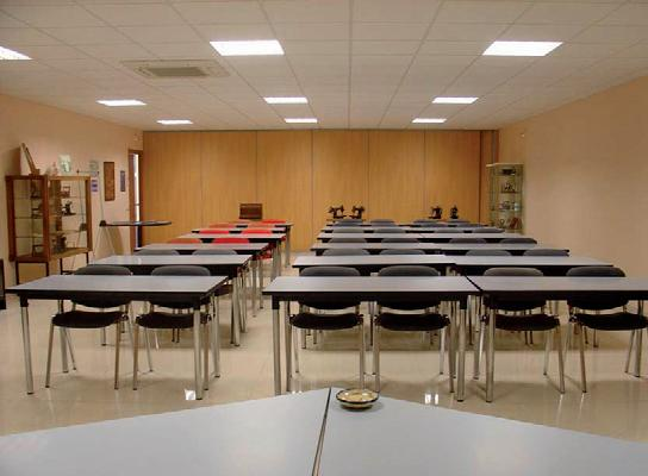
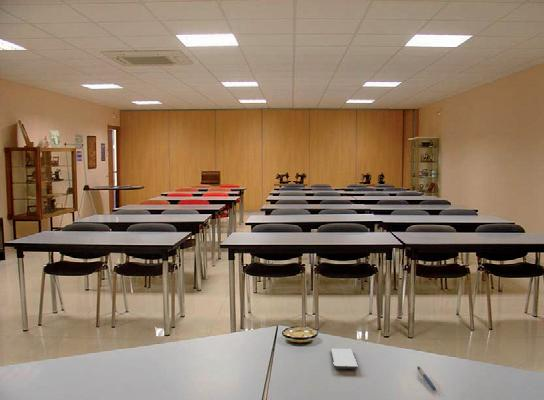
+ pen (425, 378)
+ smartphone (343, 358)
